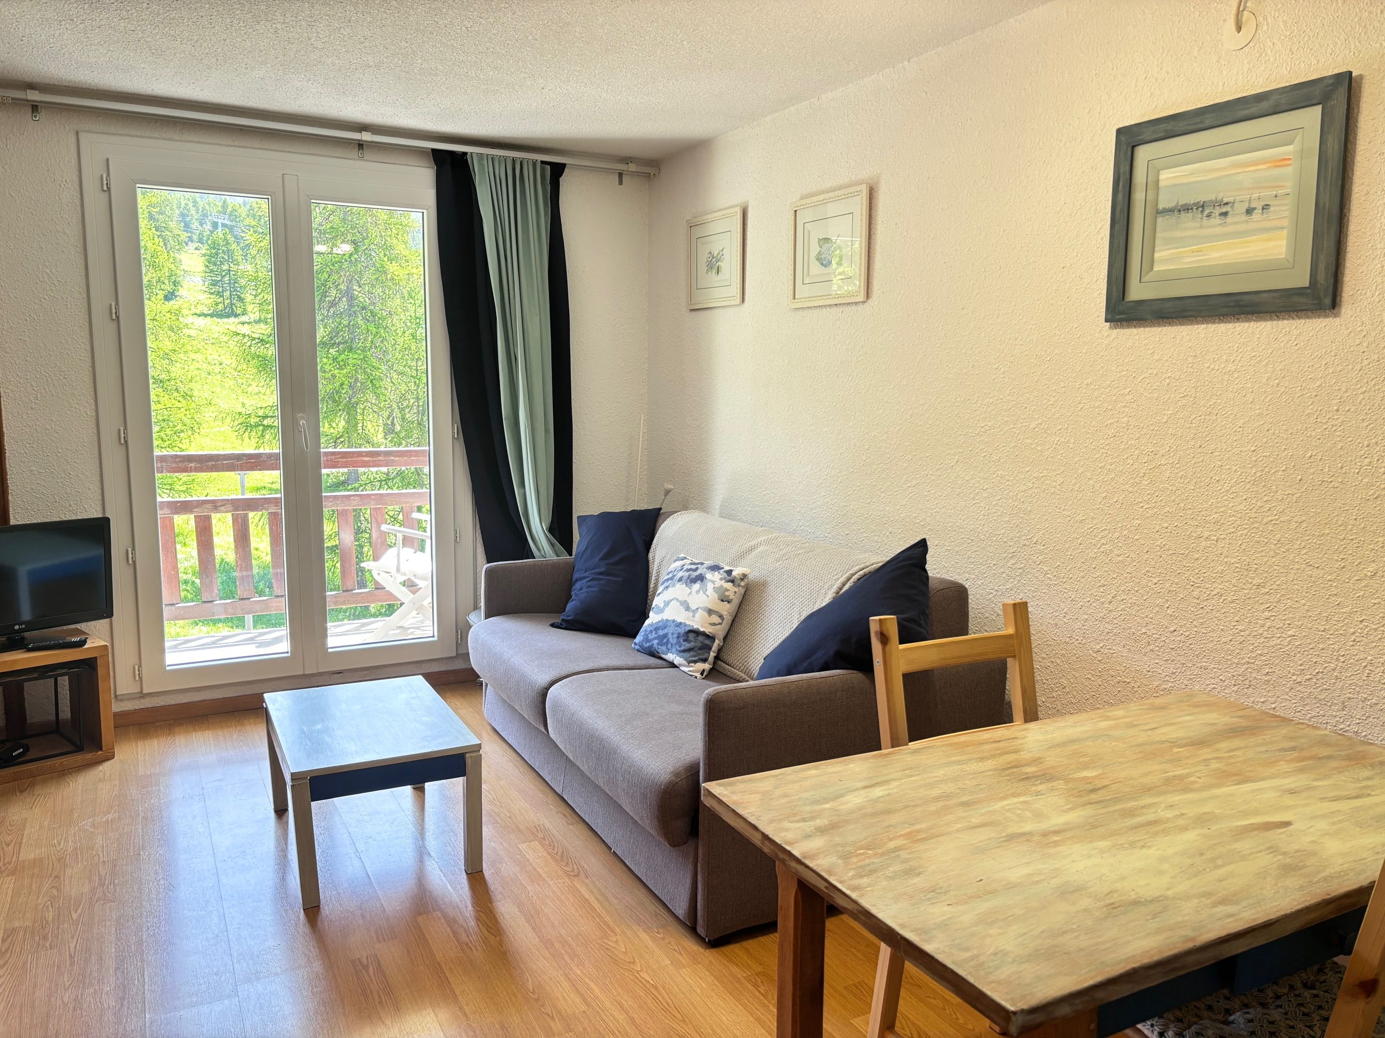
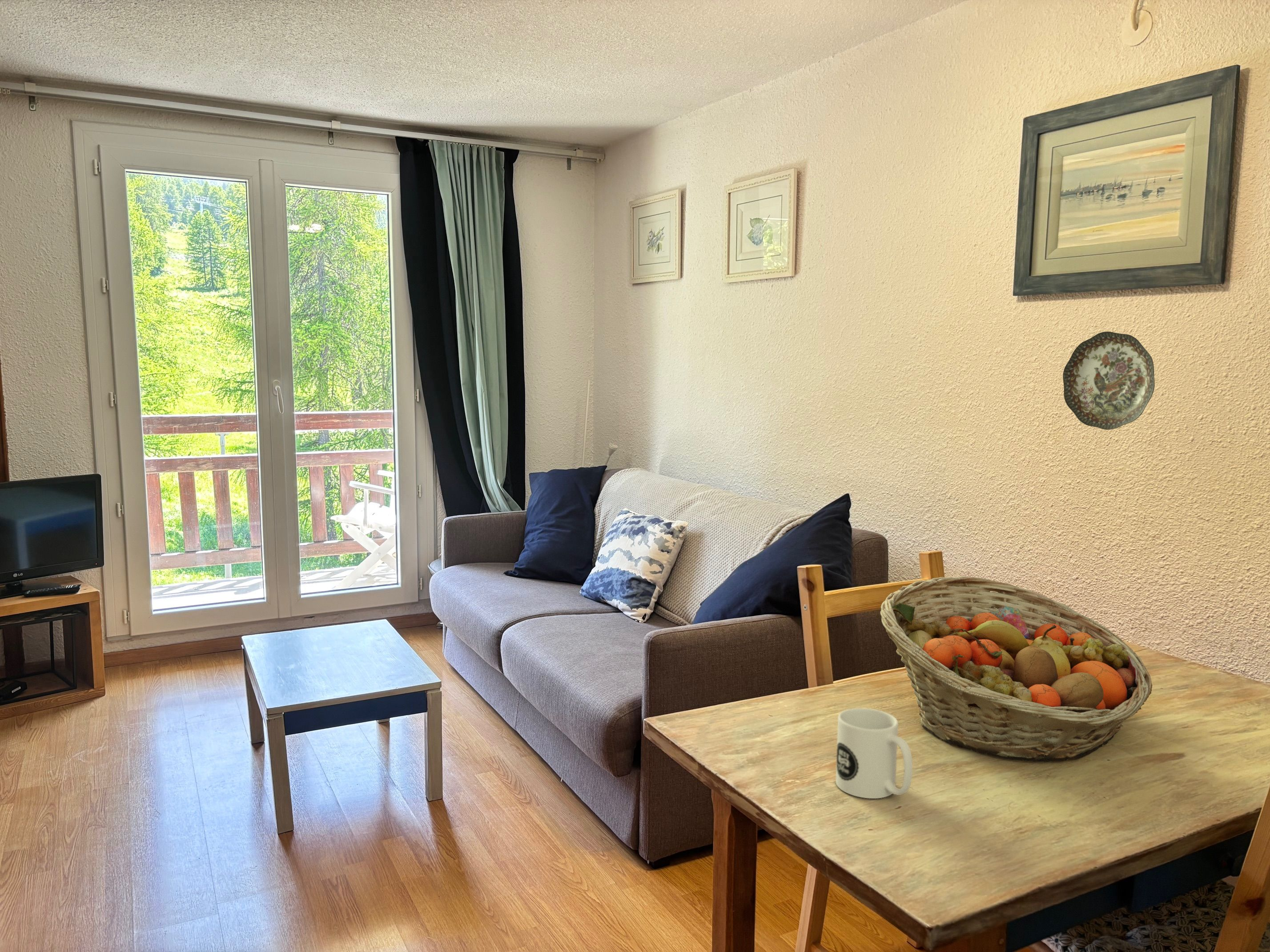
+ mug (876, 756)
+ fruit basket (1011, 661)
+ decorative plate (1109, 380)
